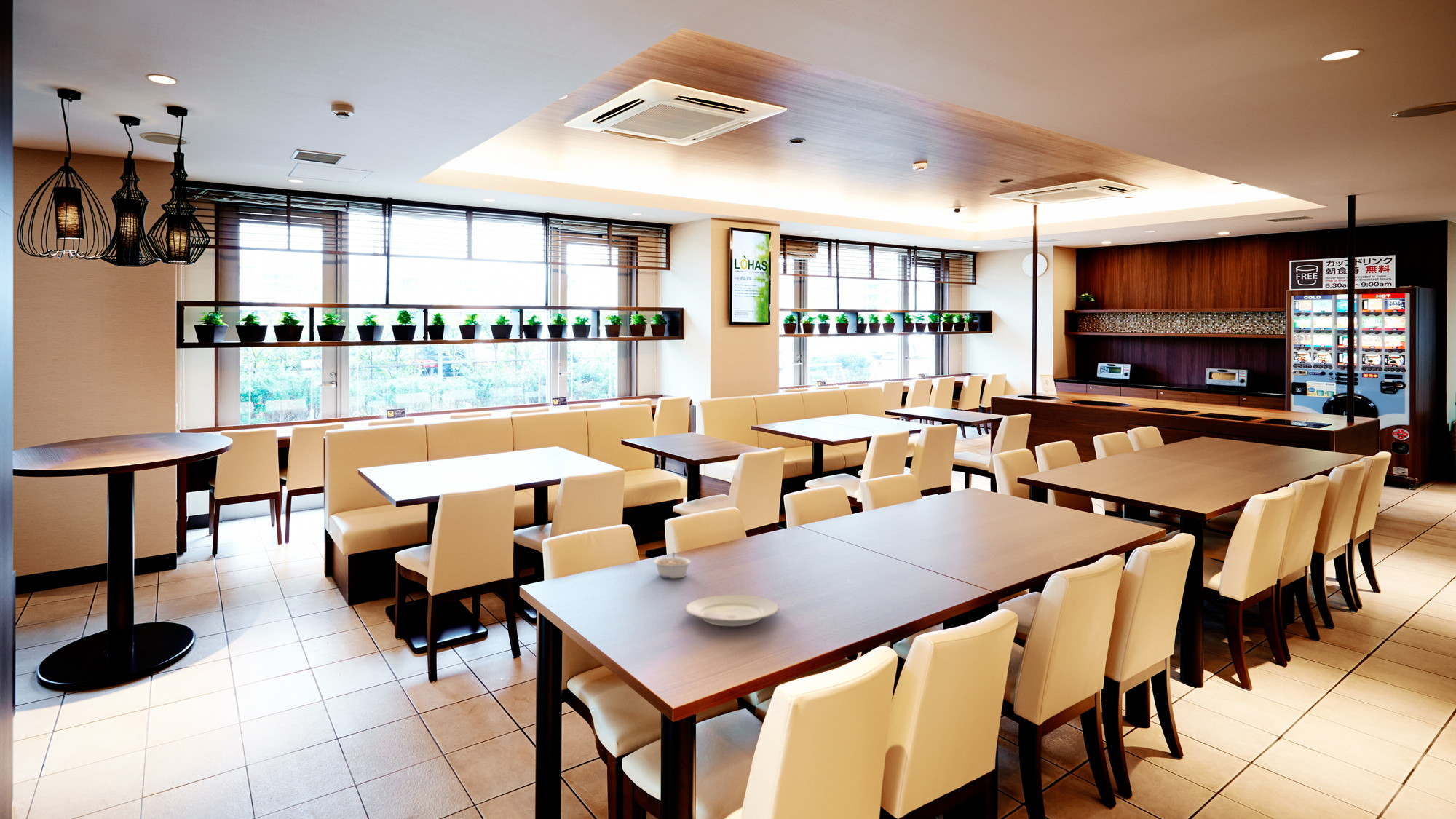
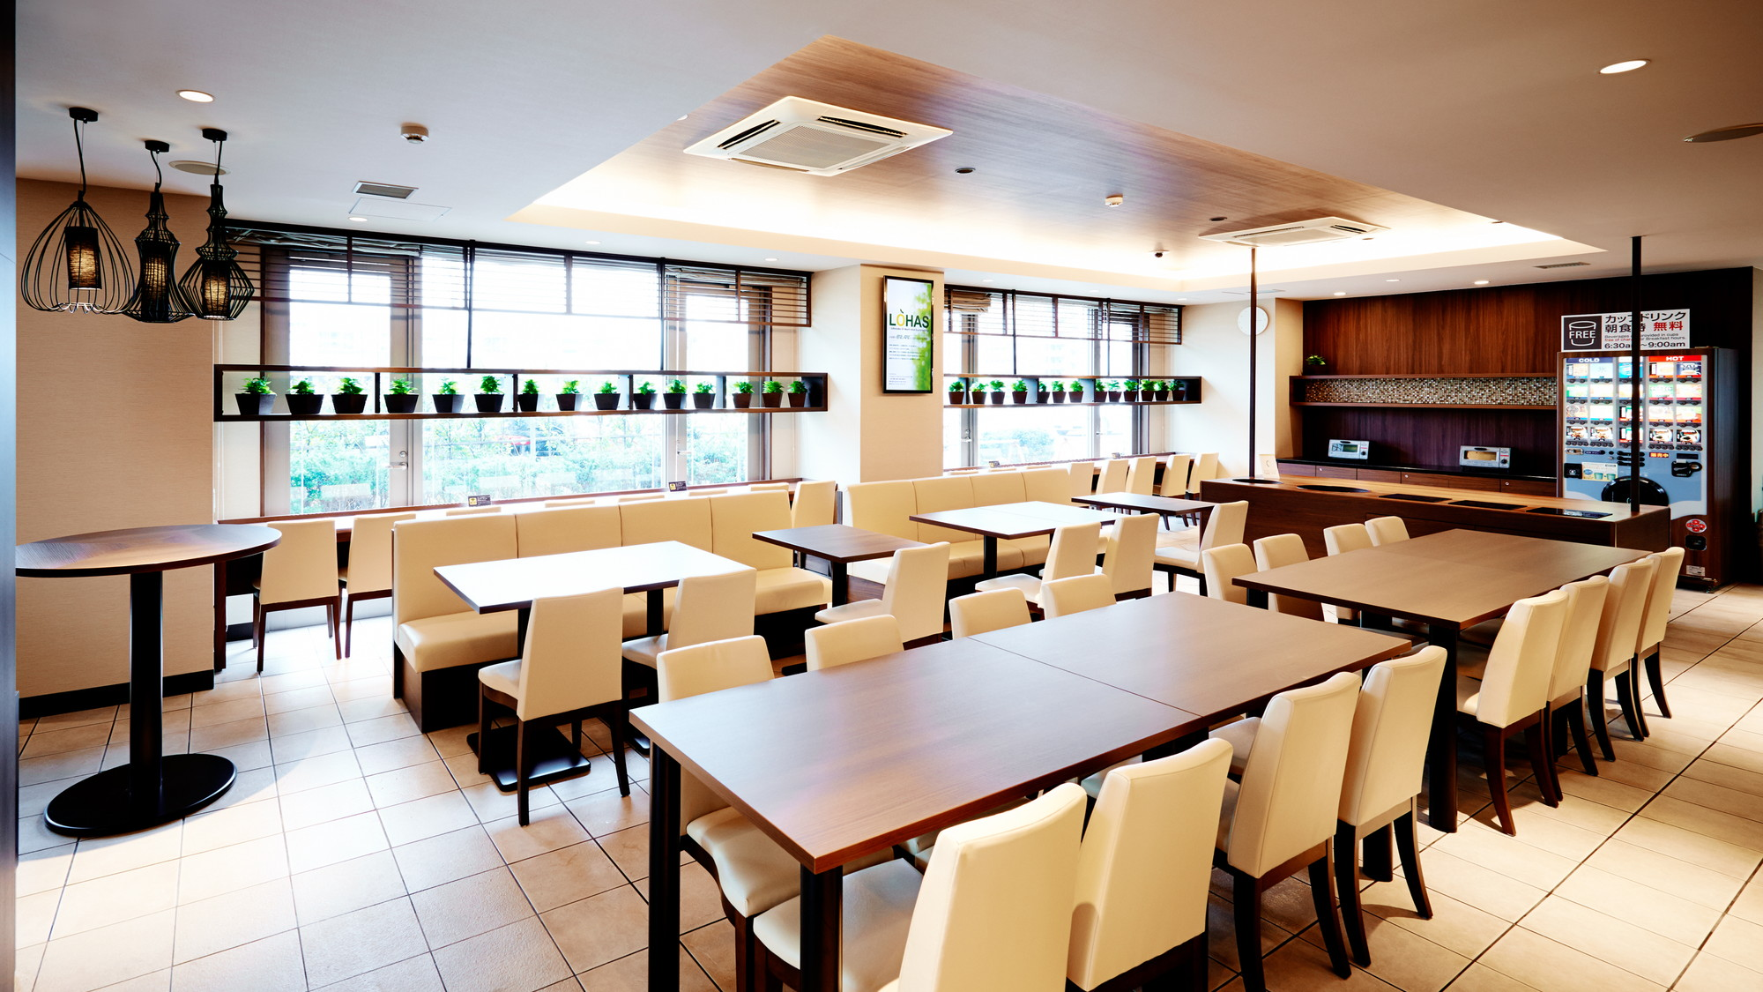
- legume (671, 566)
- plate (732, 612)
